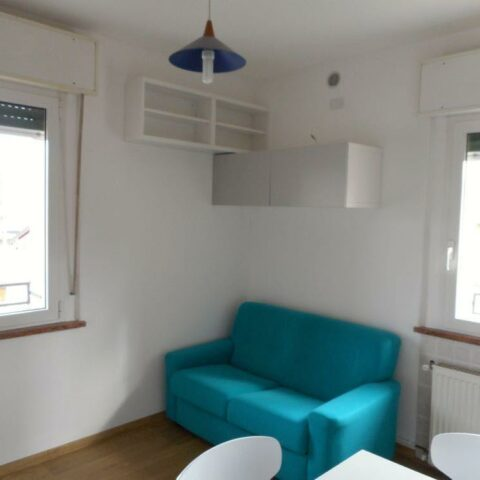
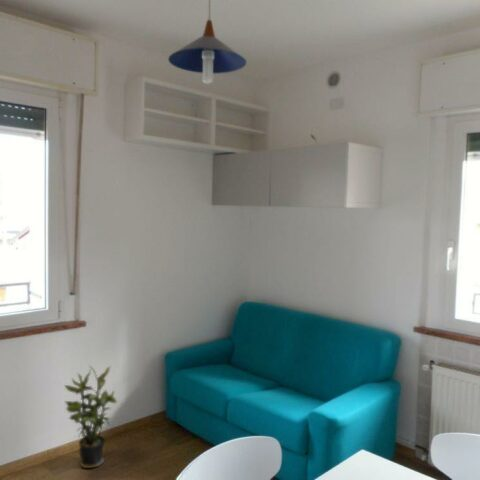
+ potted plant (88, 415)
